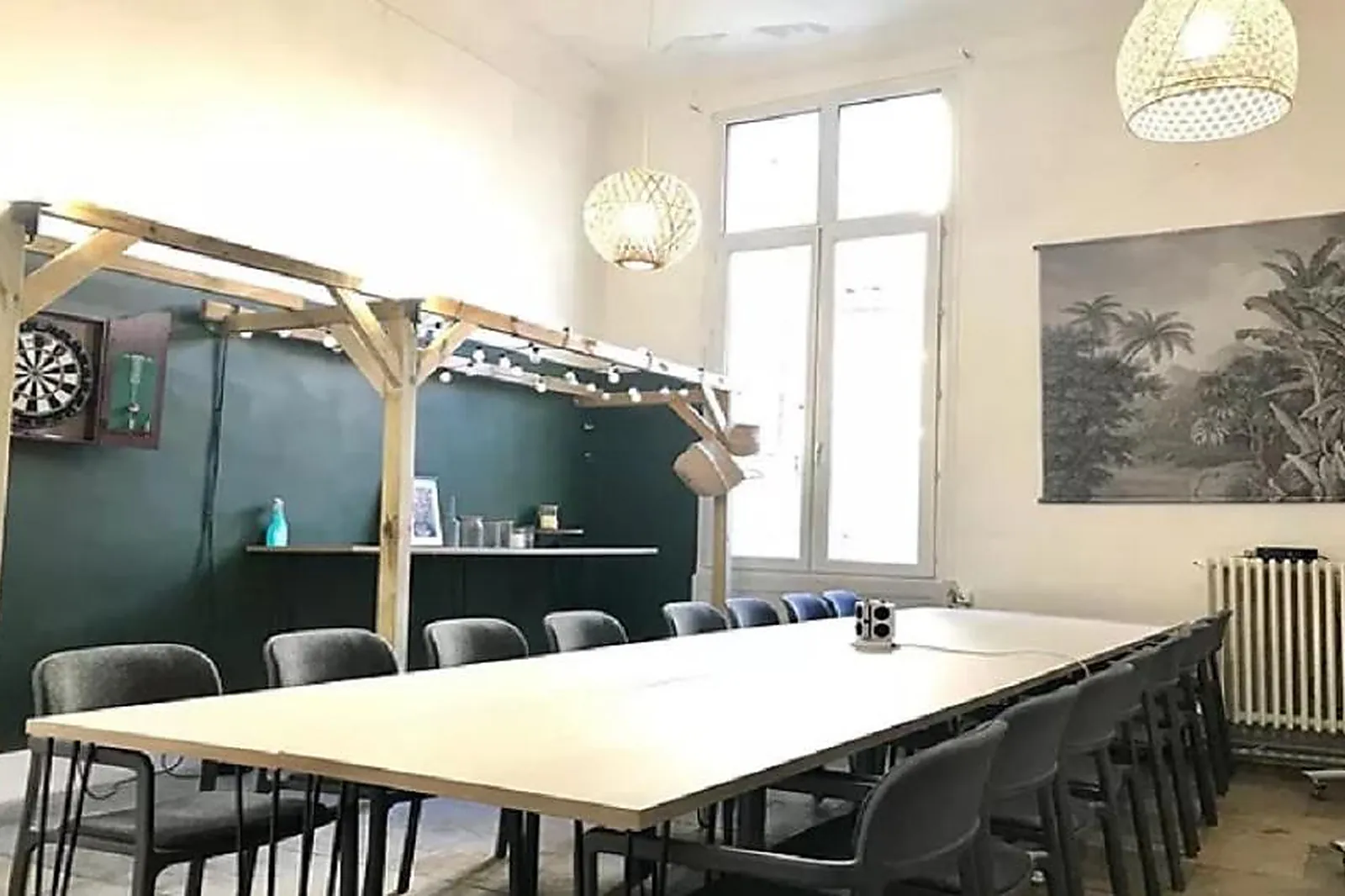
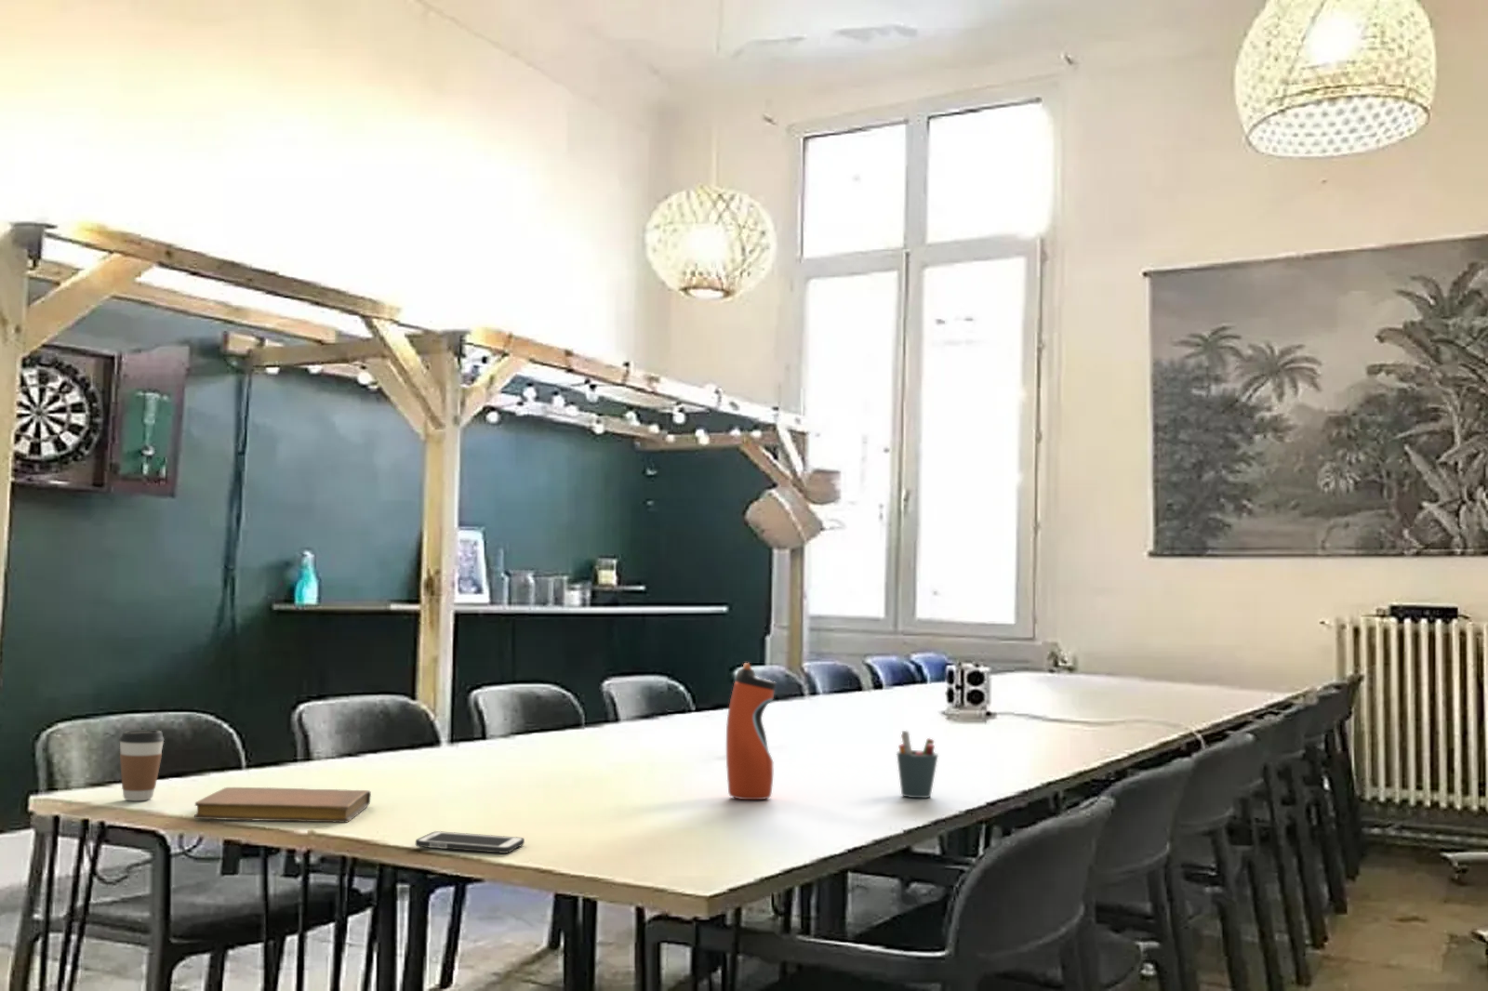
+ notebook (285, 803)
+ coffee cup (139, 764)
+ water bottle (750, 730)
+ pen holder (916, 762)
+ cell phone (470, 843)
